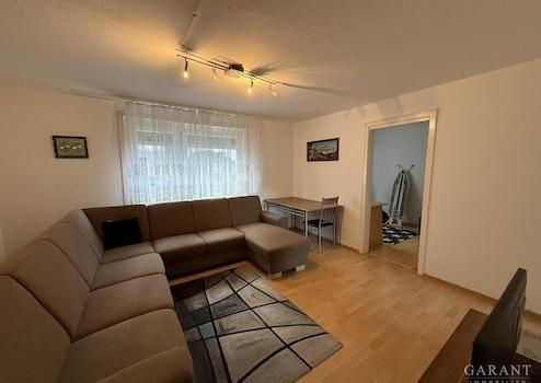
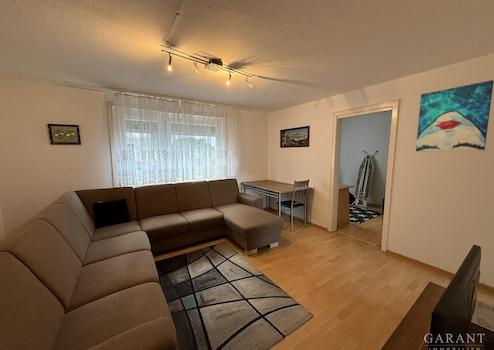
+ wall art (450, 120)
